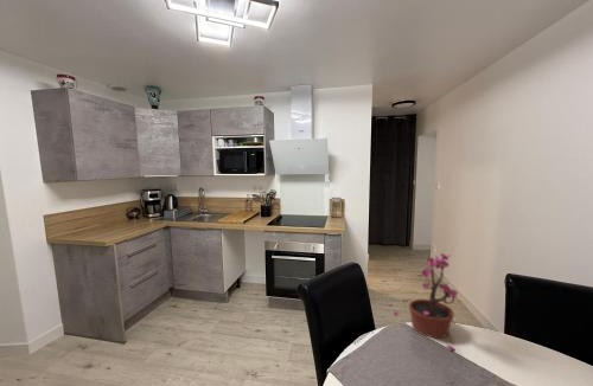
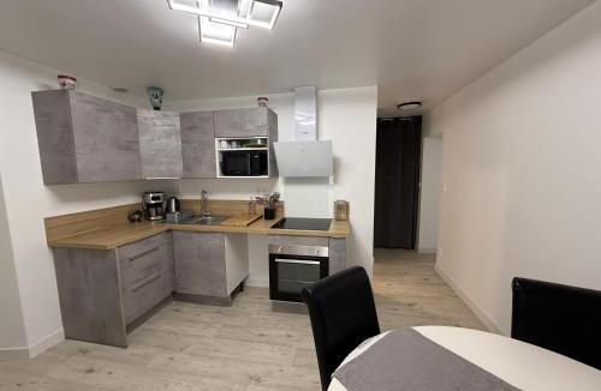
- potted plant (425, 288)
